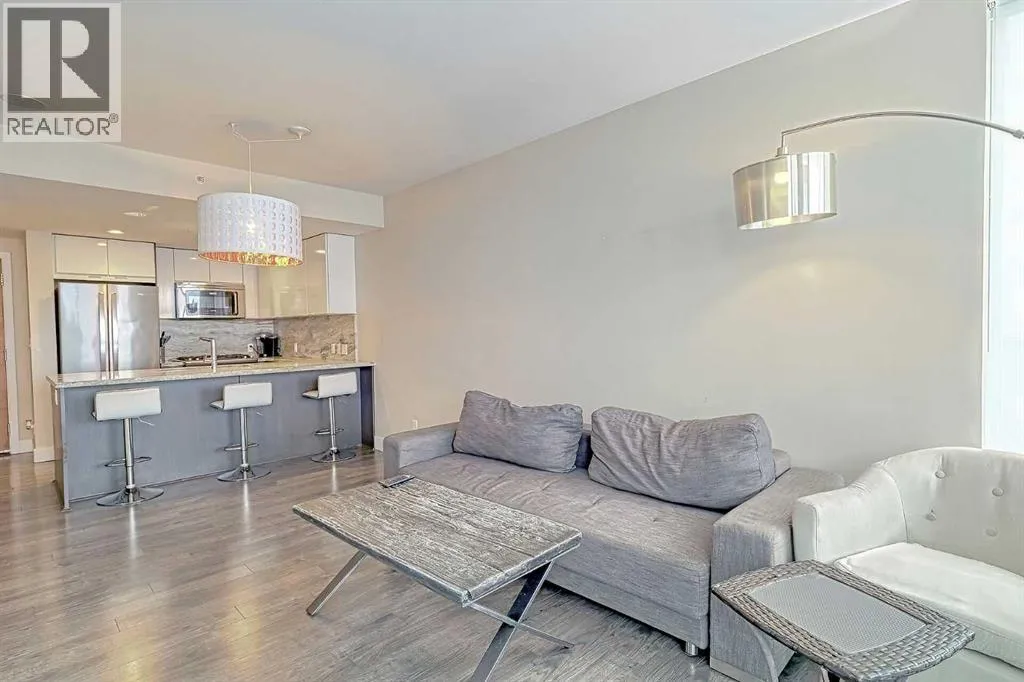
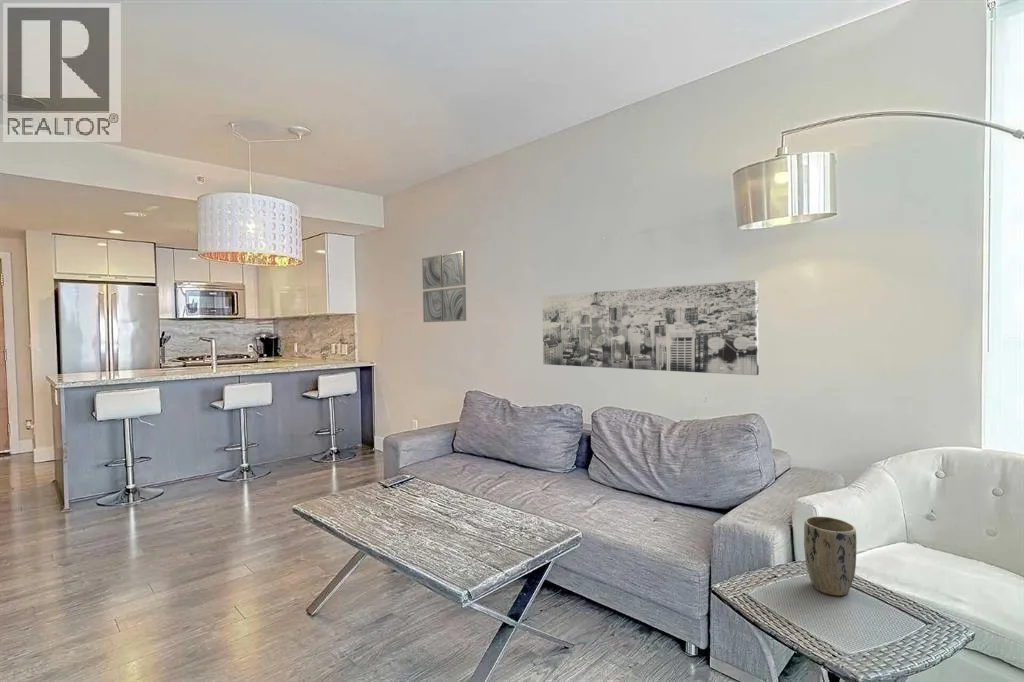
+ wall art (442, 287)
+ wall art (633, 329)
+ plant pot (829, 555)
